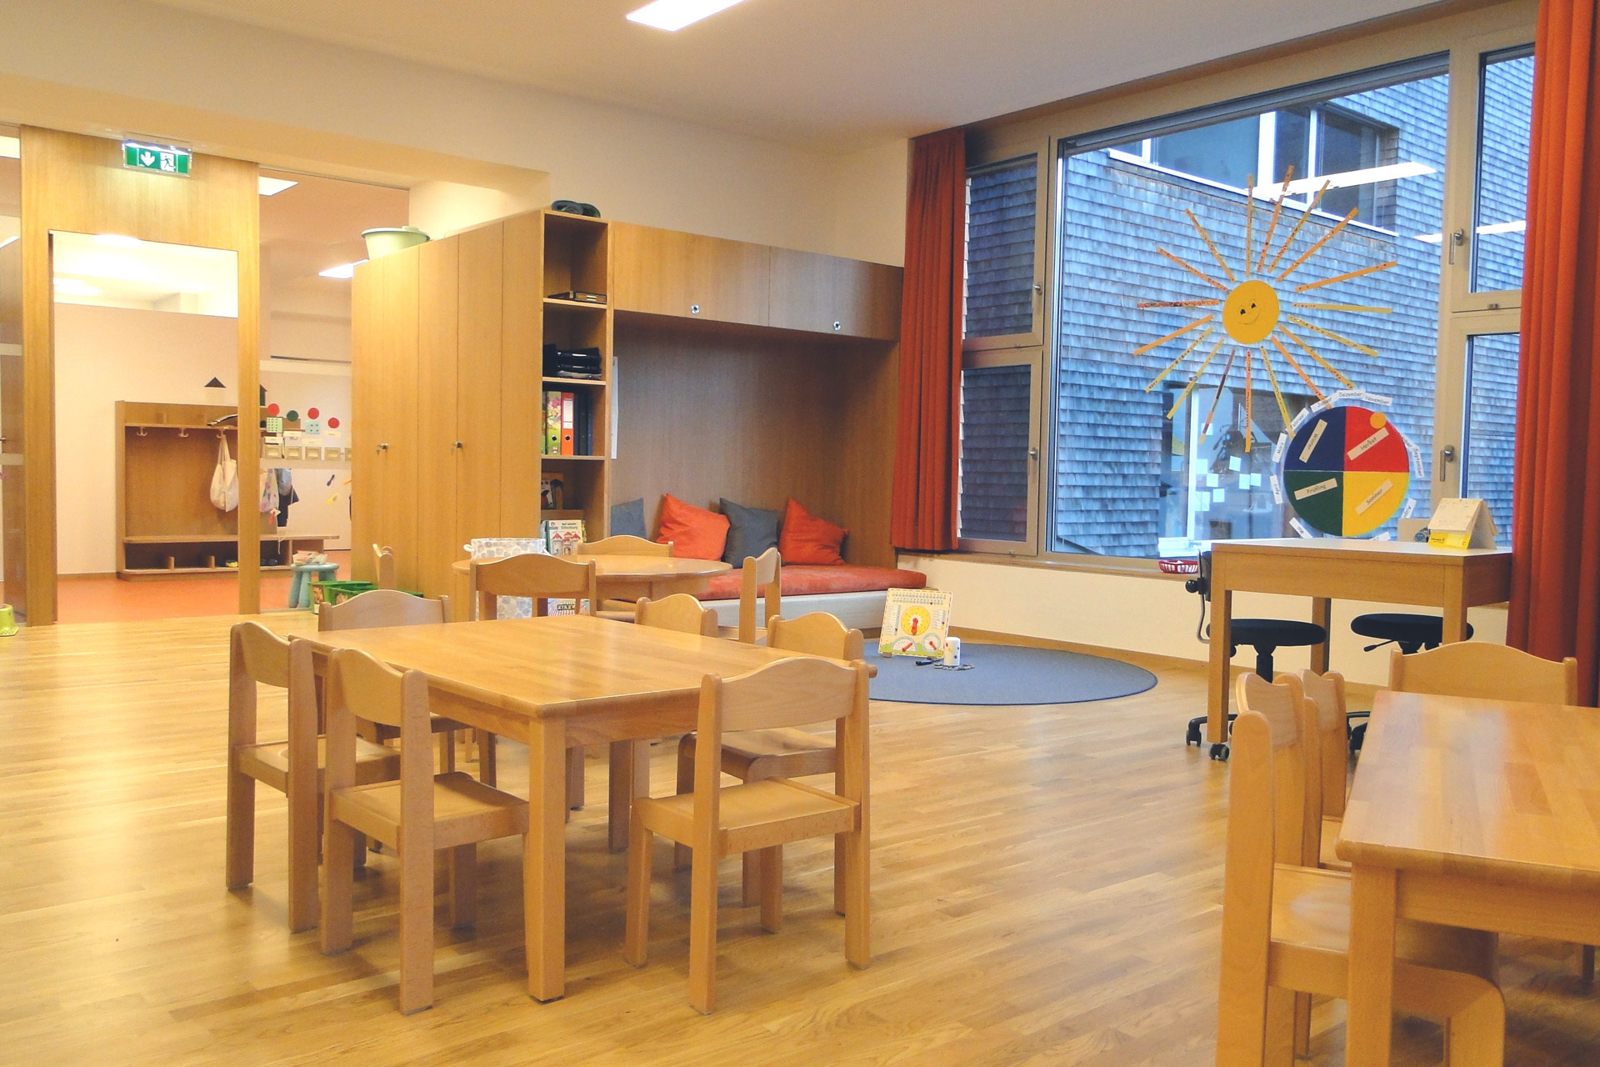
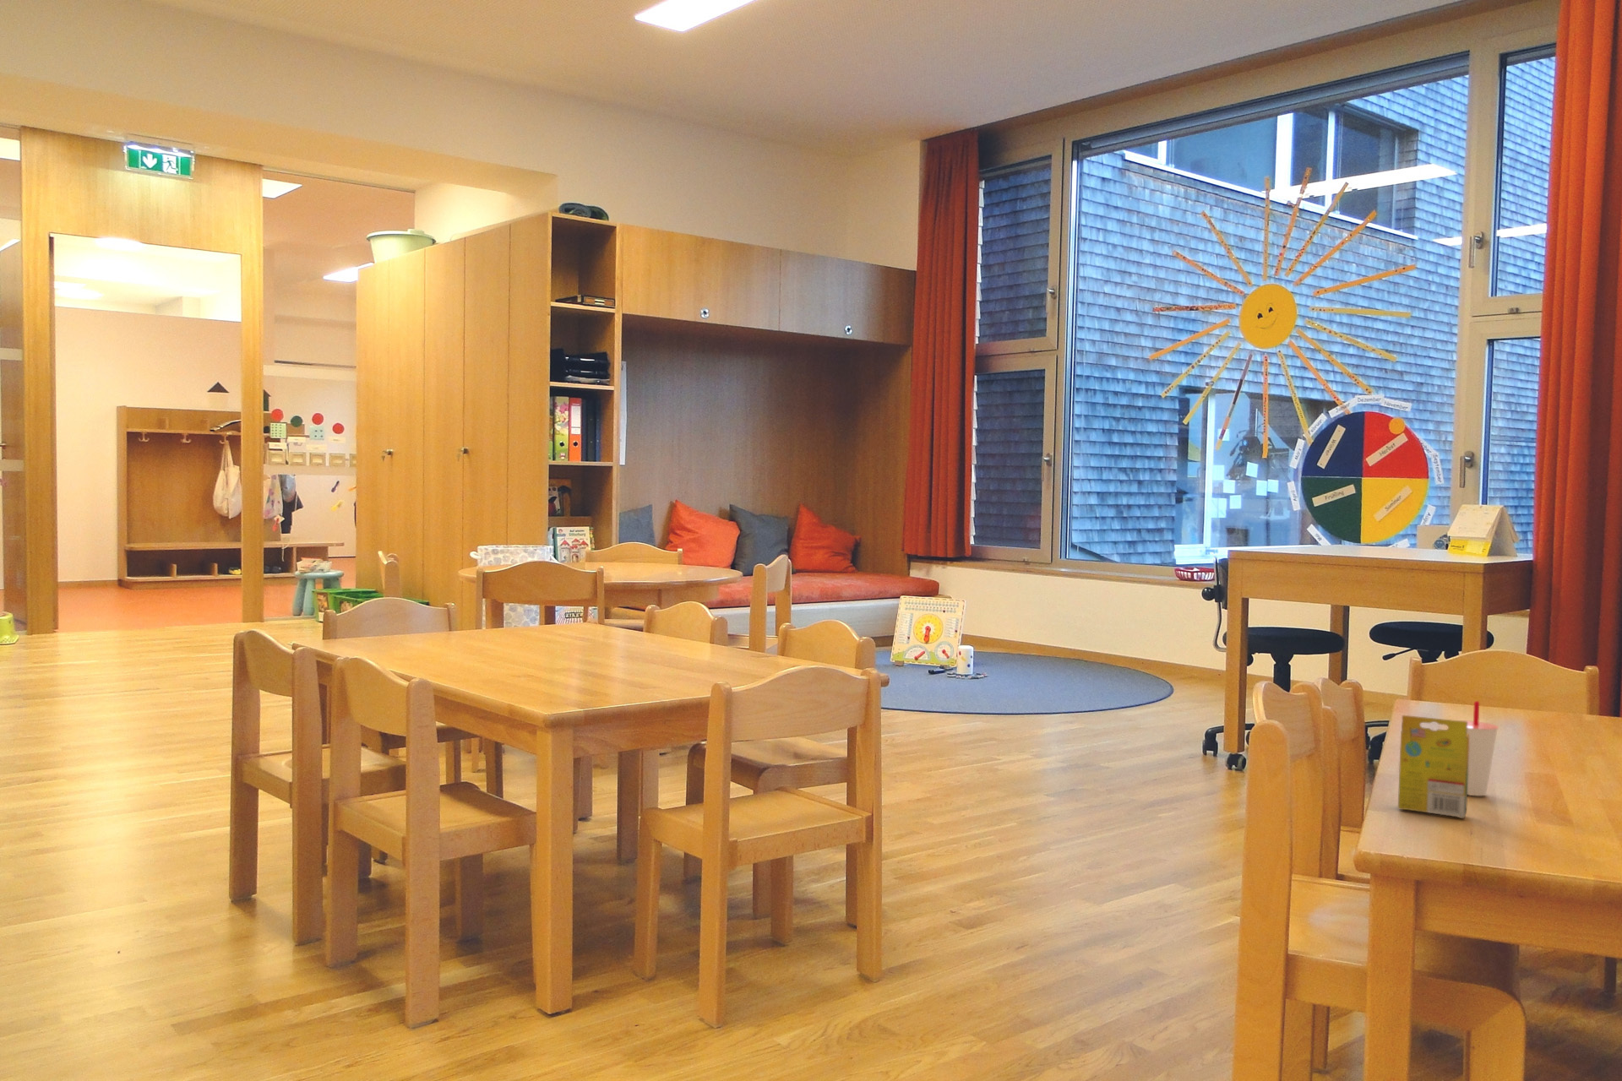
+ crayon box (1434, 764)
+ cup (1474, 747)
